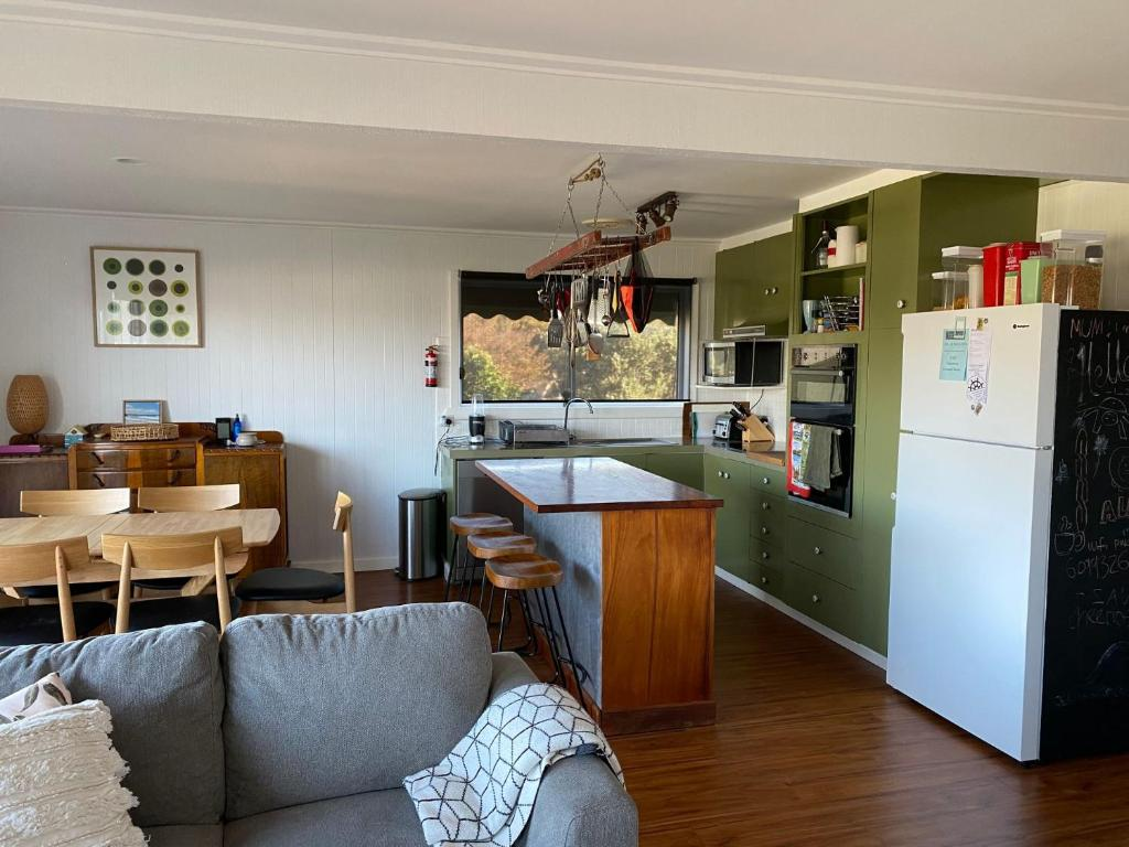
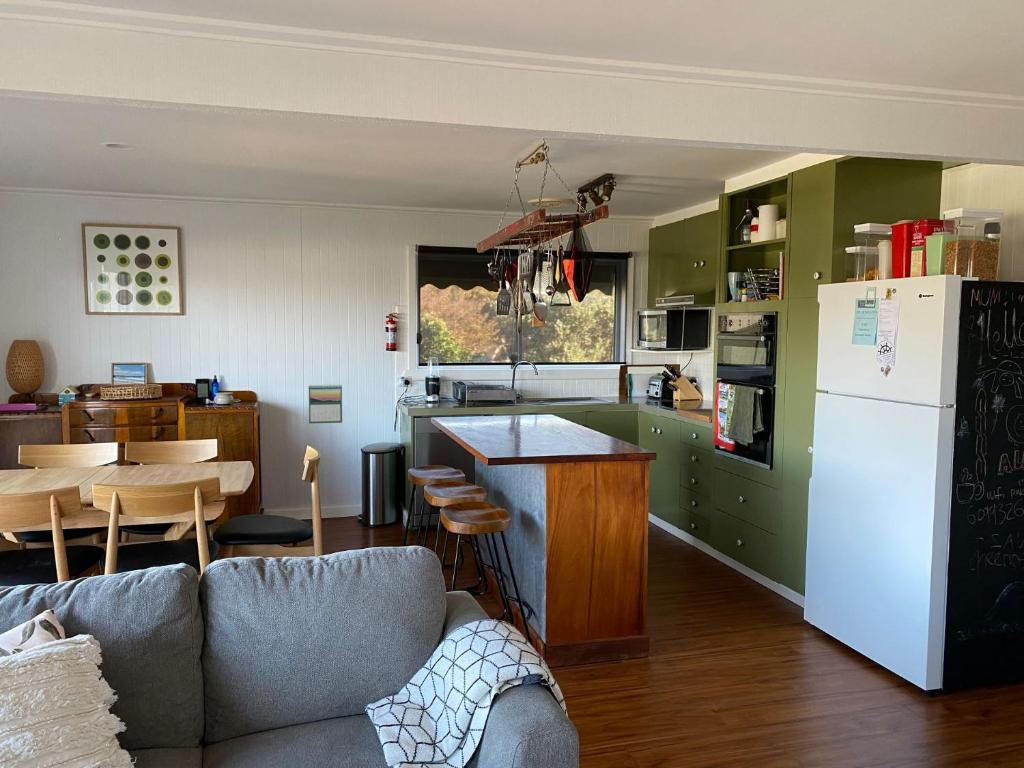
+ calendar (325, 403)
